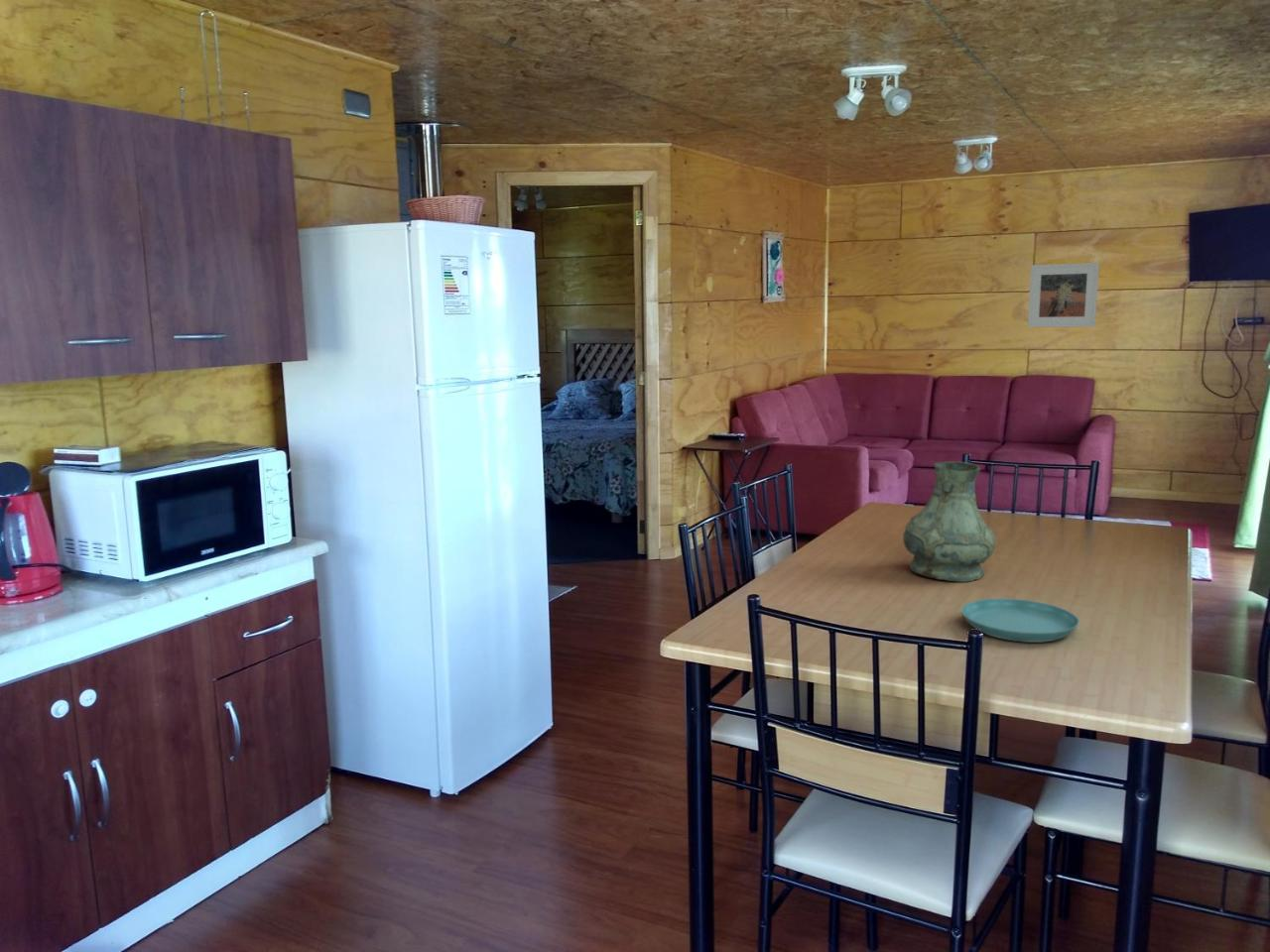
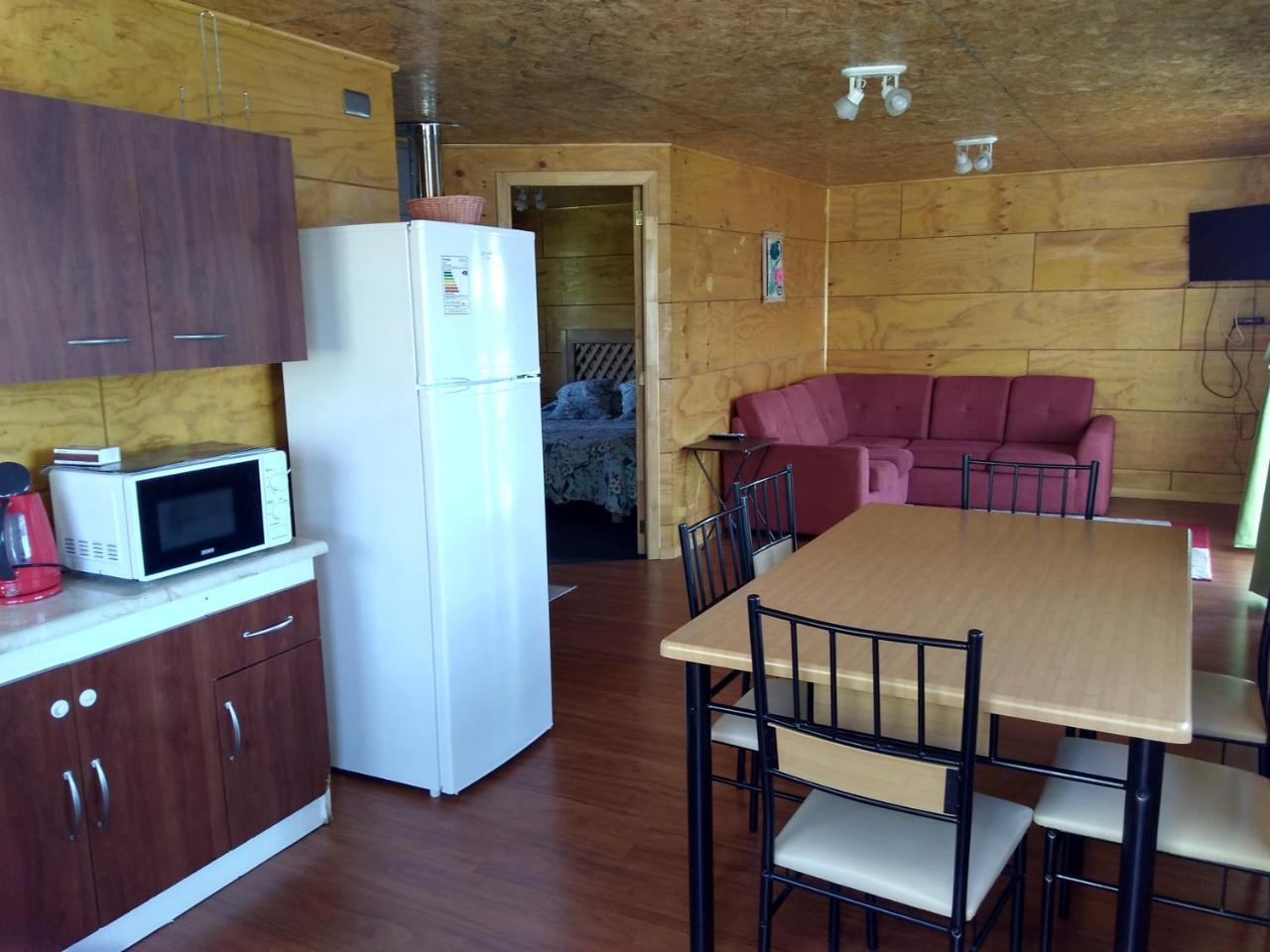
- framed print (1063, 296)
- saucer (1018, 621)
- vase (949, 518)
